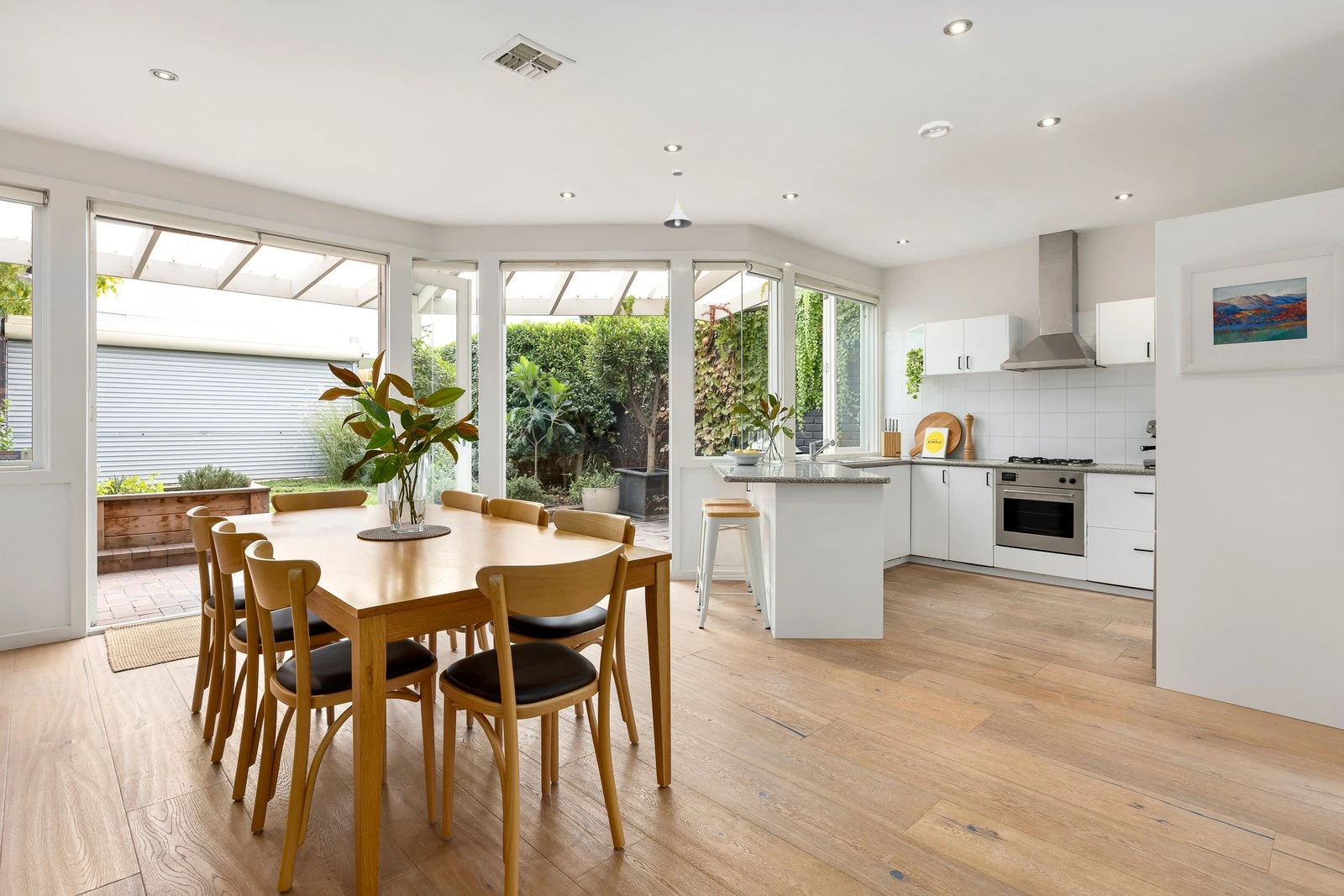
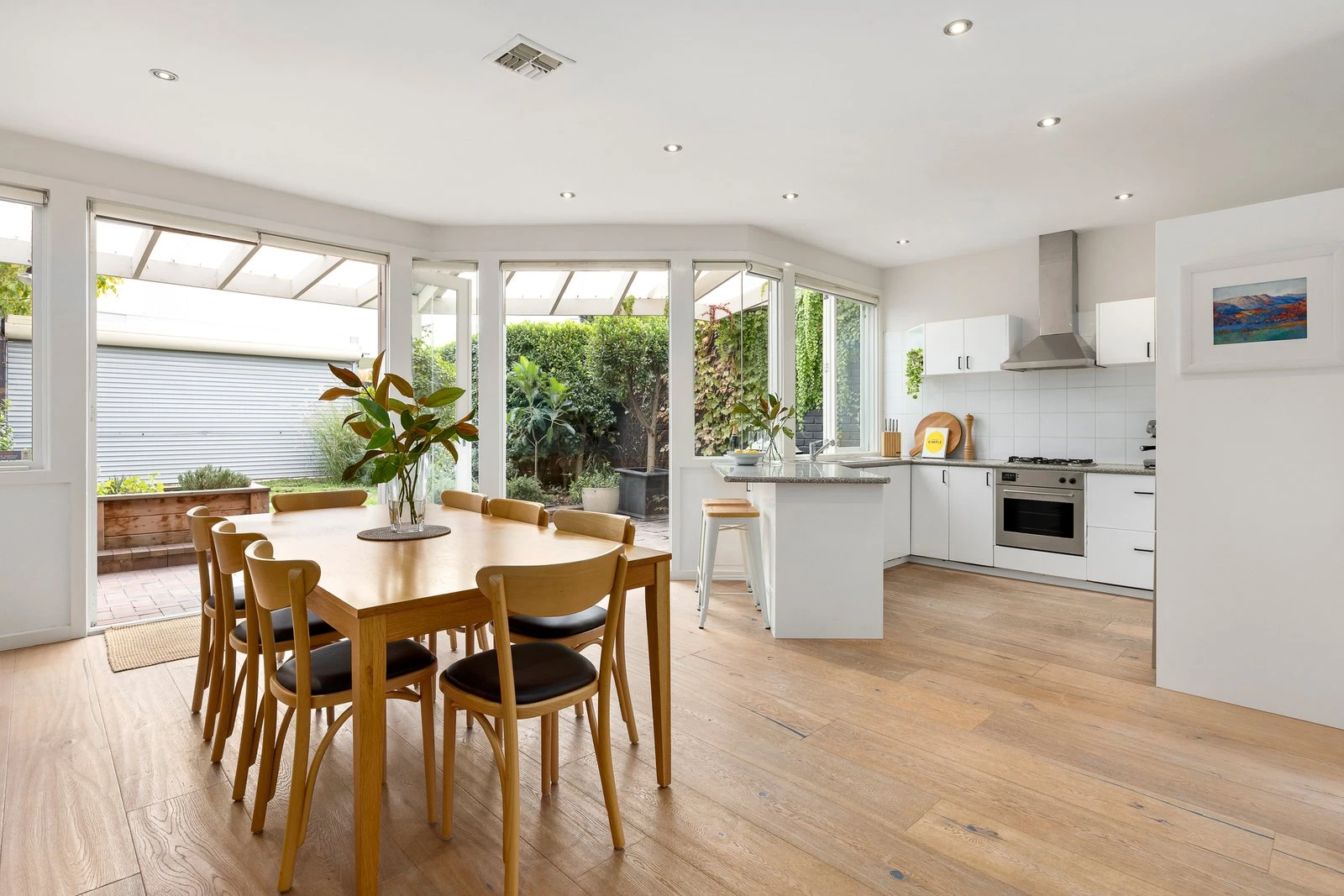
- smoke detector (935, 127)
- pendant light (677, 200)
